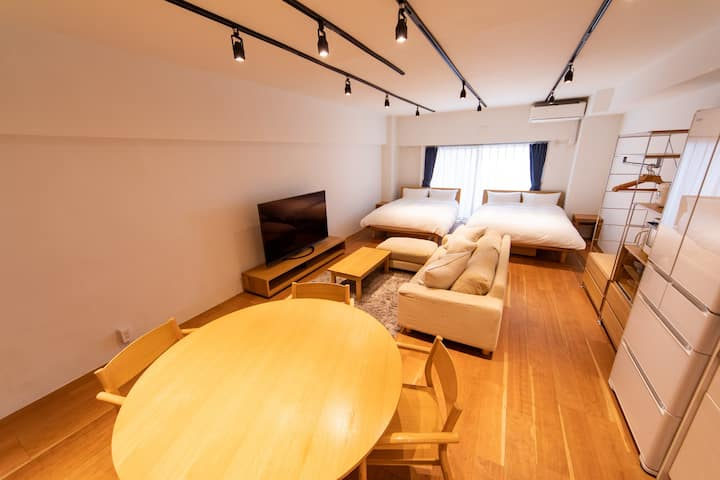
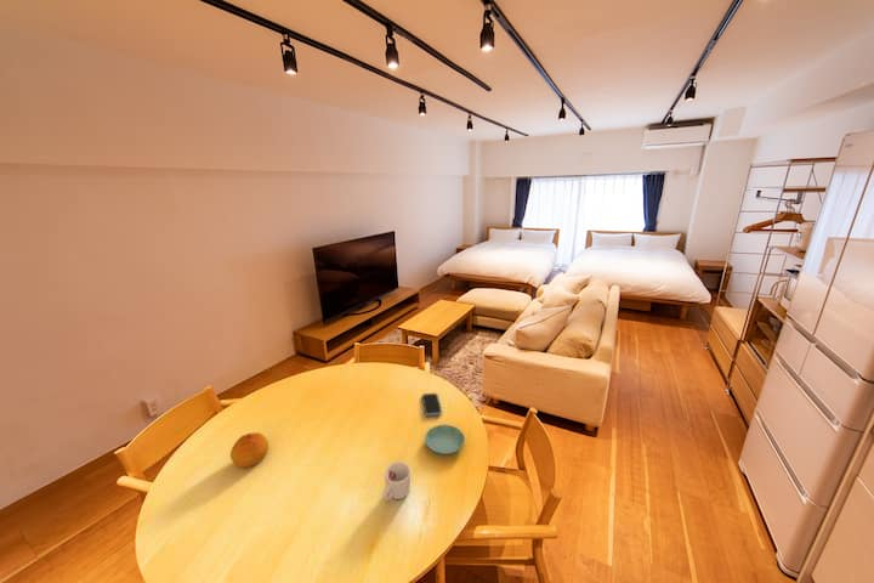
+ saucer (444, 441)
+ cup (395, 485)
+ fruit (249, 448)
+ smartphone (431, 403)
